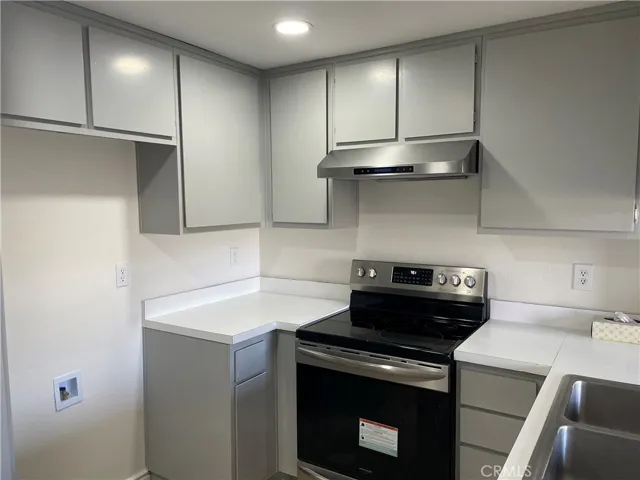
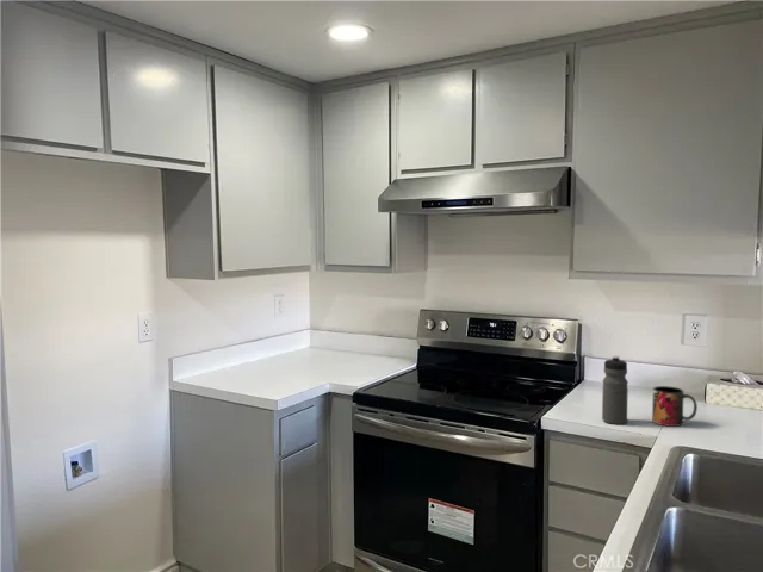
+ water bottle (615, 388)
+ mug (674, 405)
